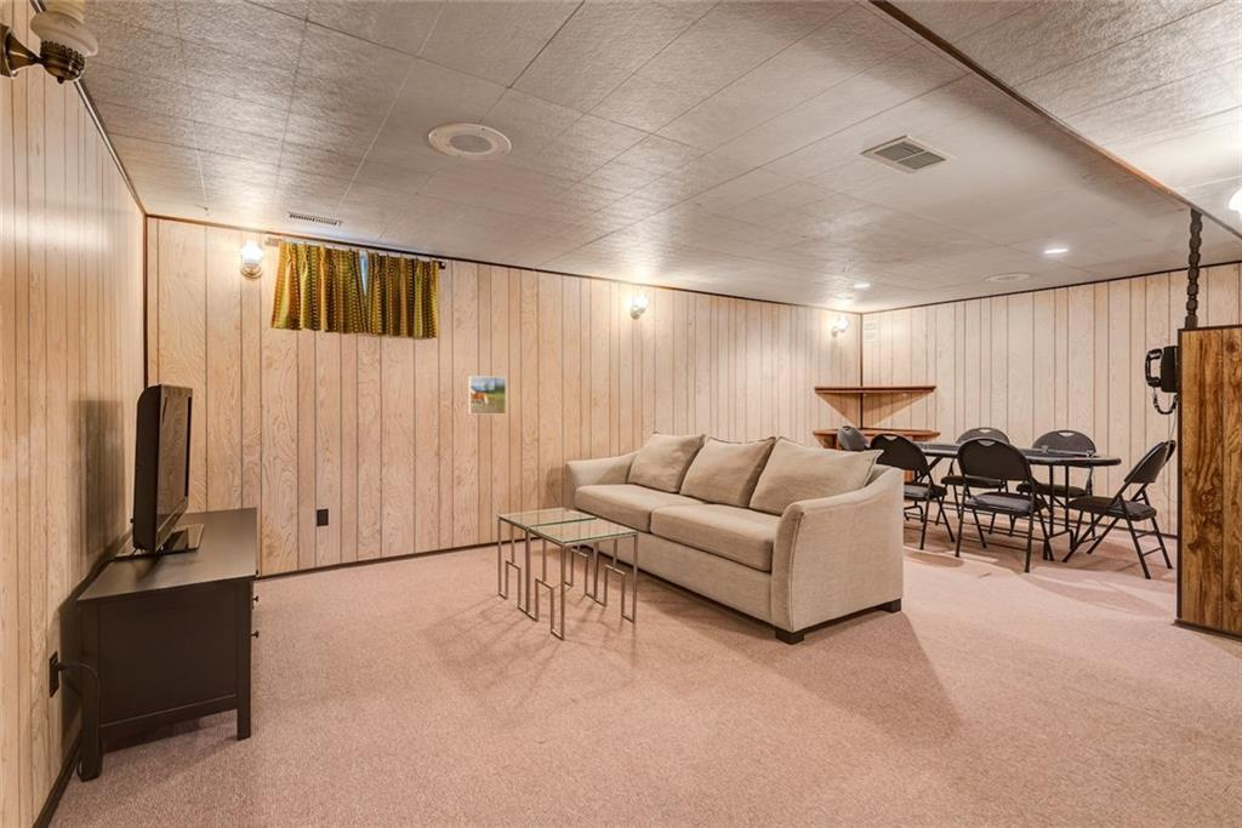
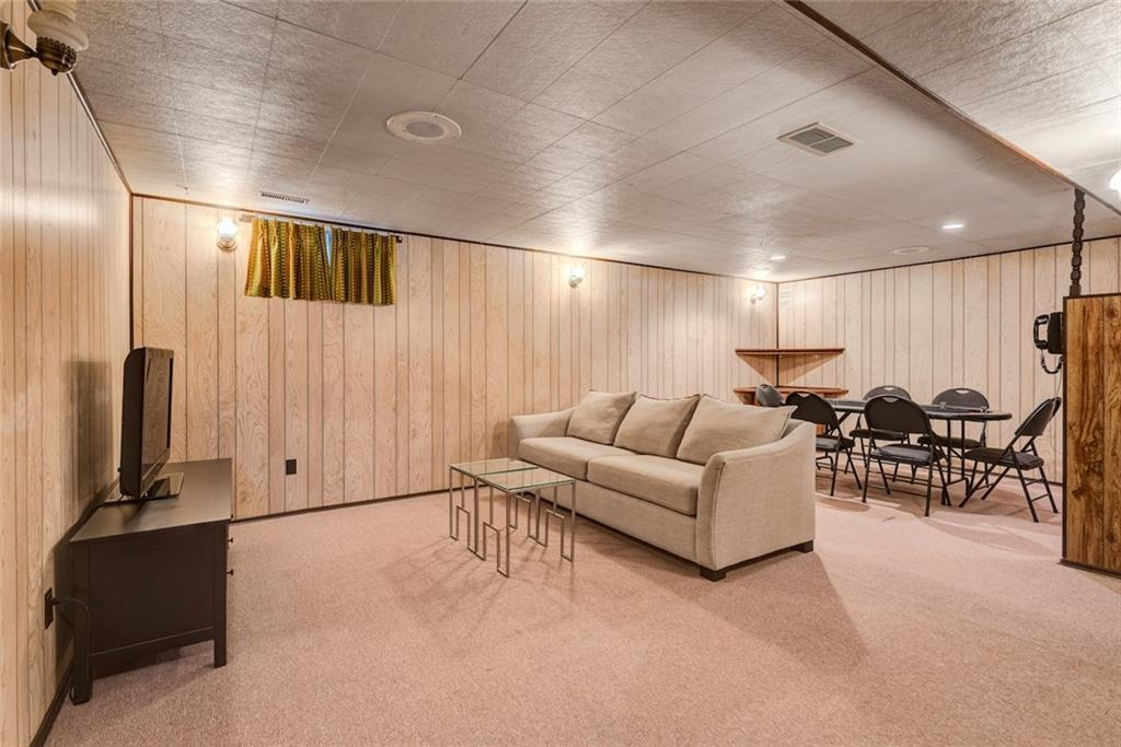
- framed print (488, 395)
